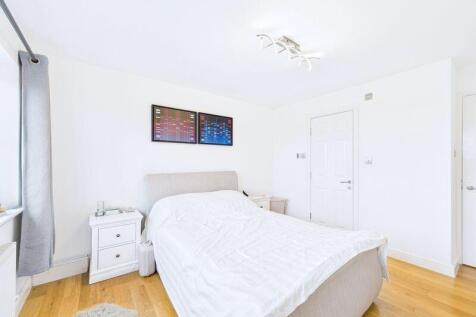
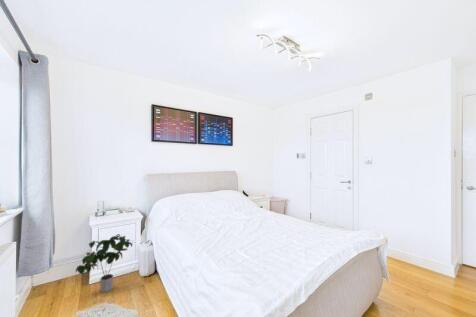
+ potted plant (107, 262)
